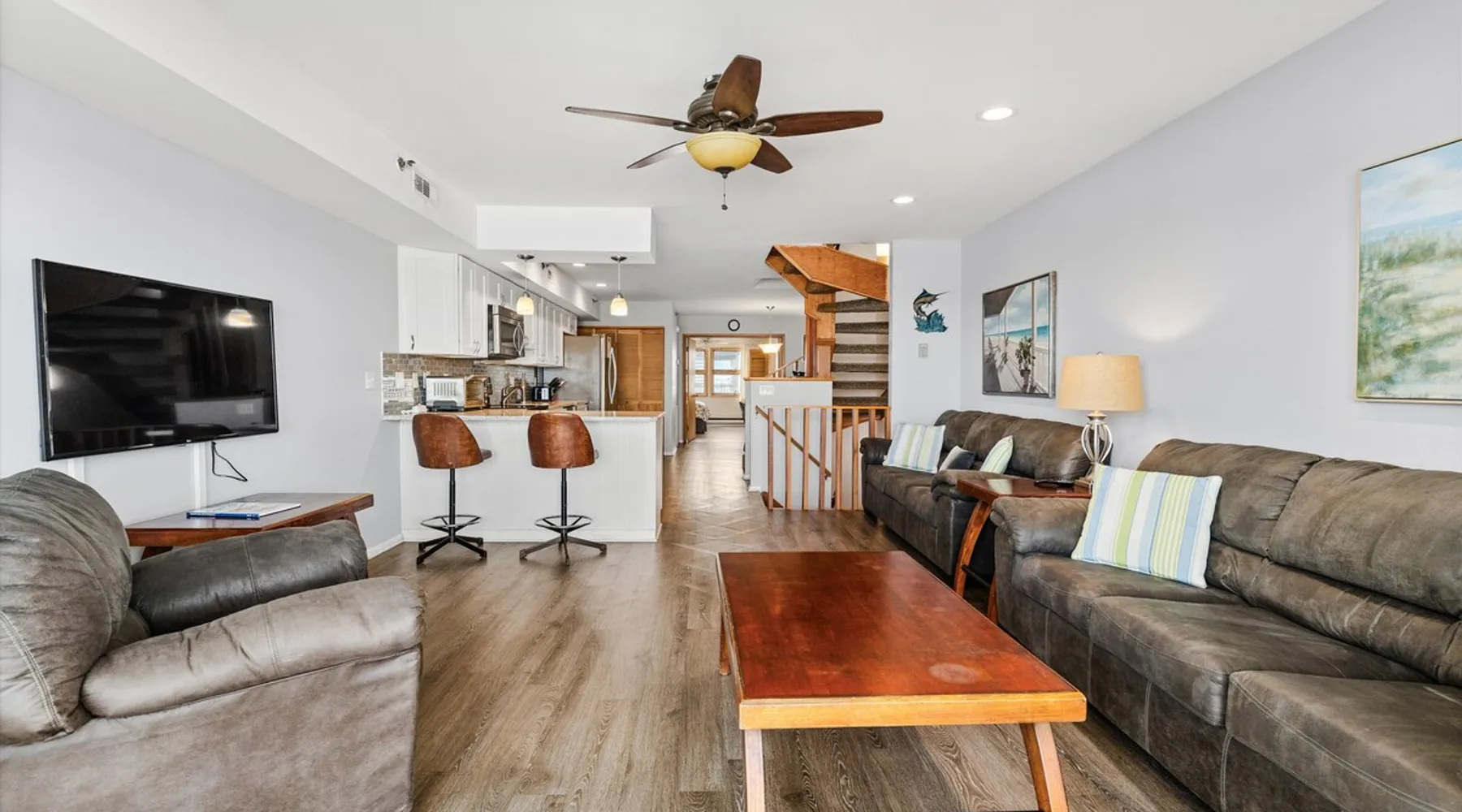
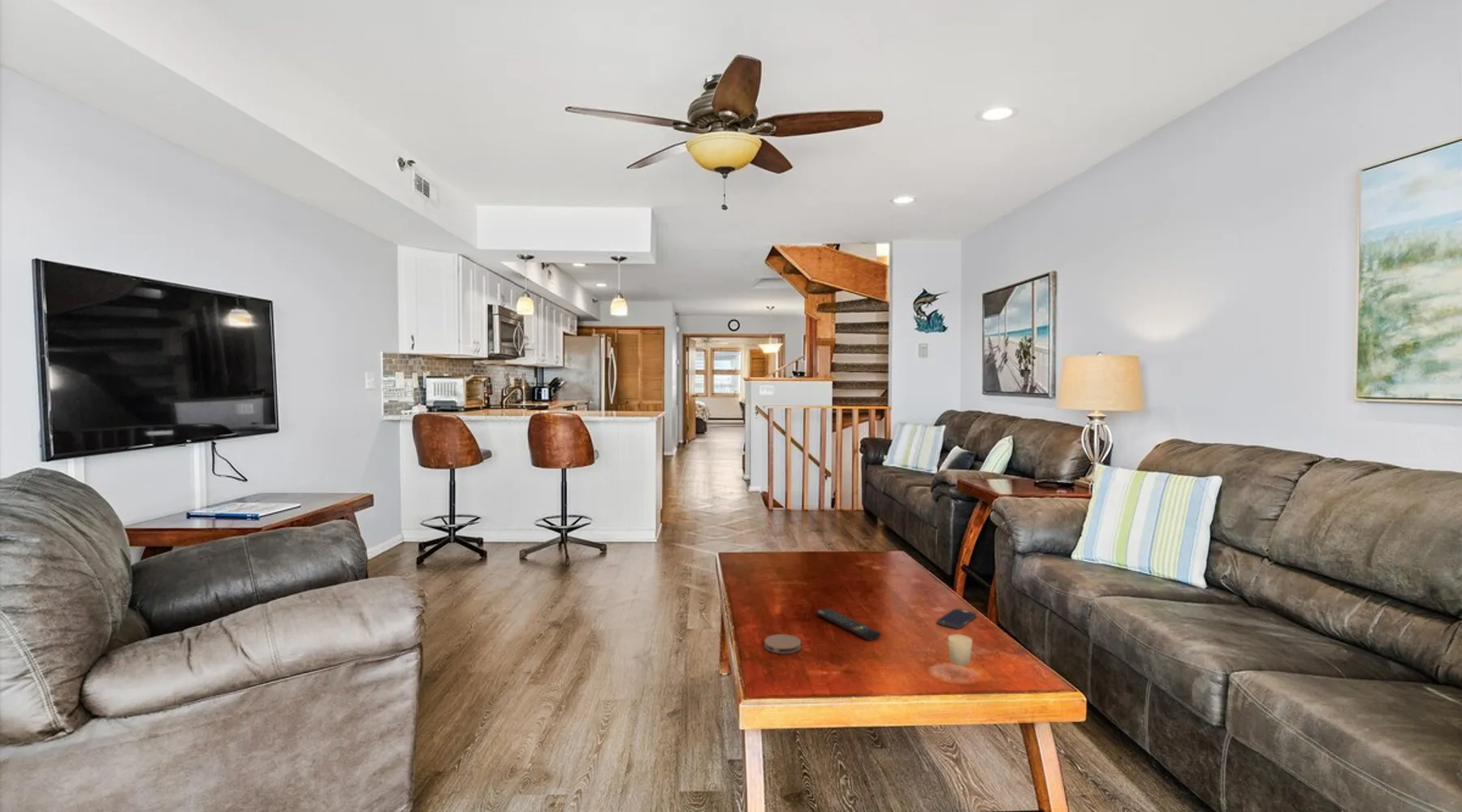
+ coaster (782, 643)
+ candle (959, 659)
+ smartphone (957, 618)
+ remote control (846, 623)
